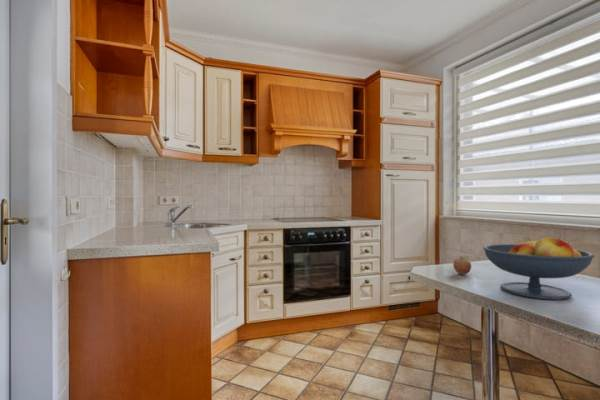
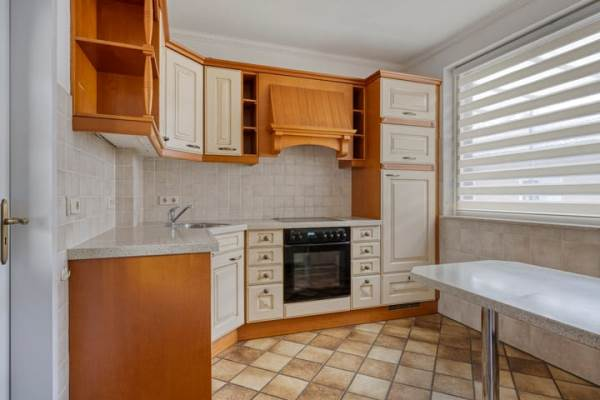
- fruit (462, 264)
- fruit bowl (534, 263)
